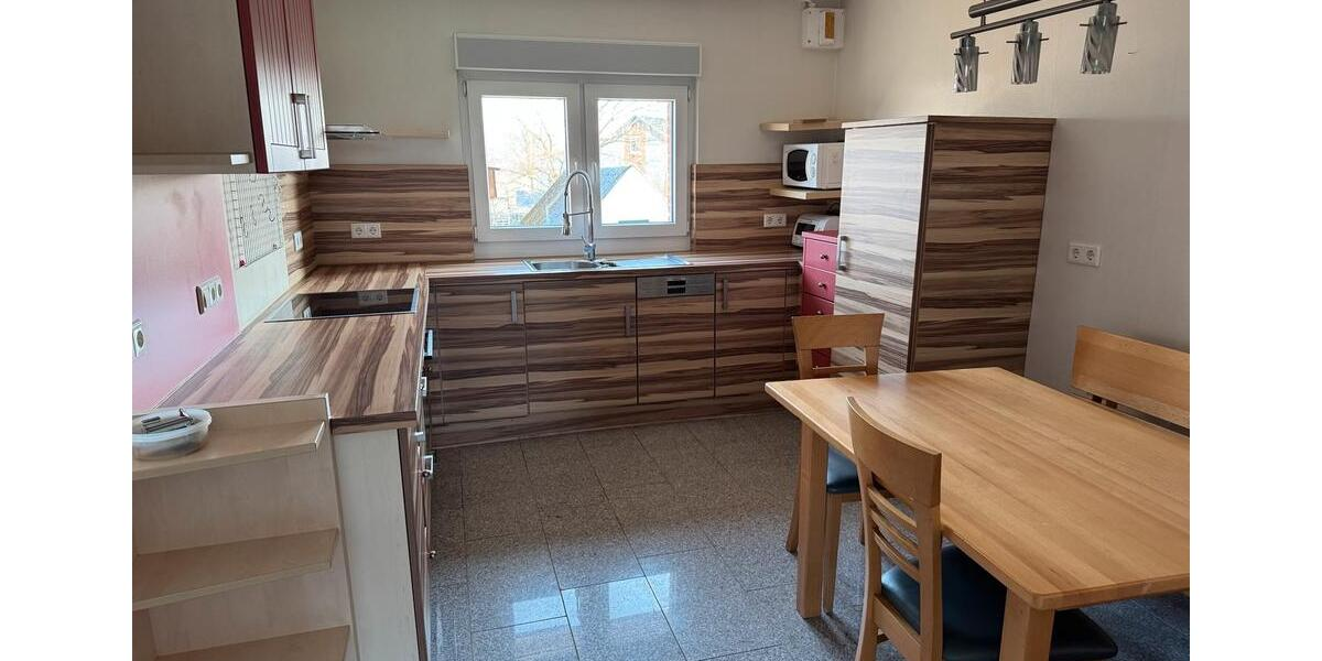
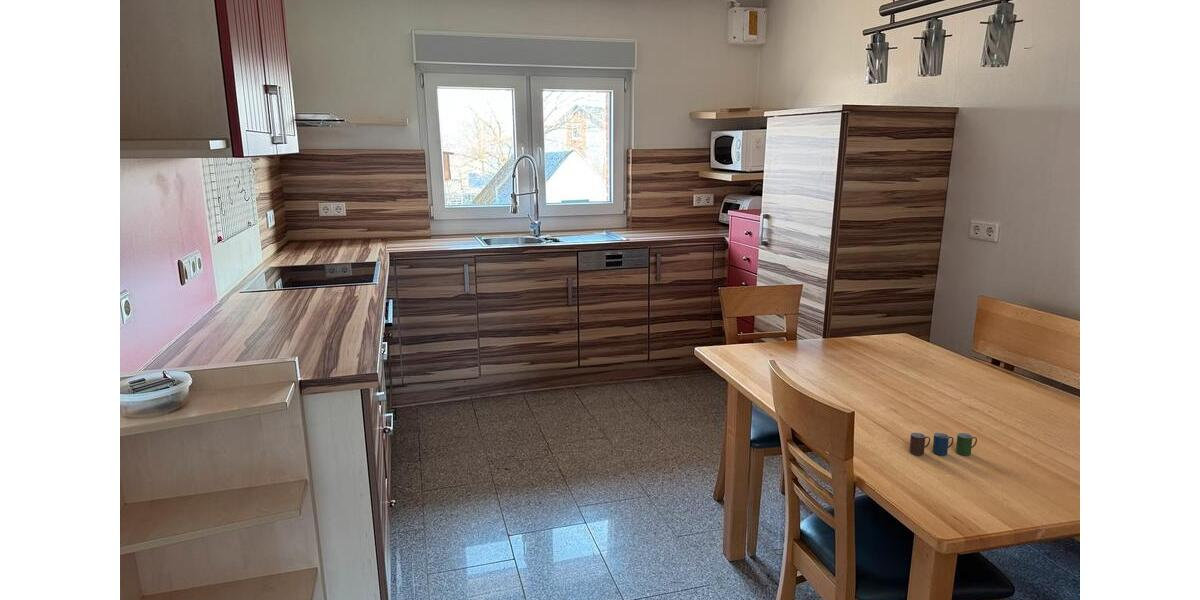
+ cup (943, 438)
